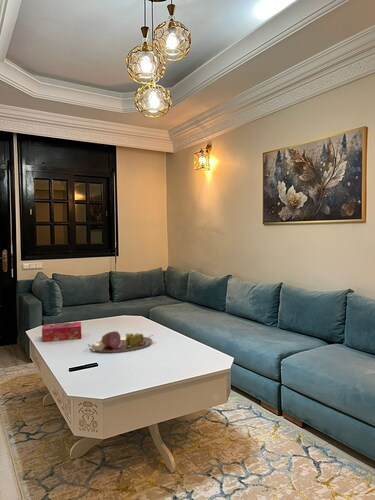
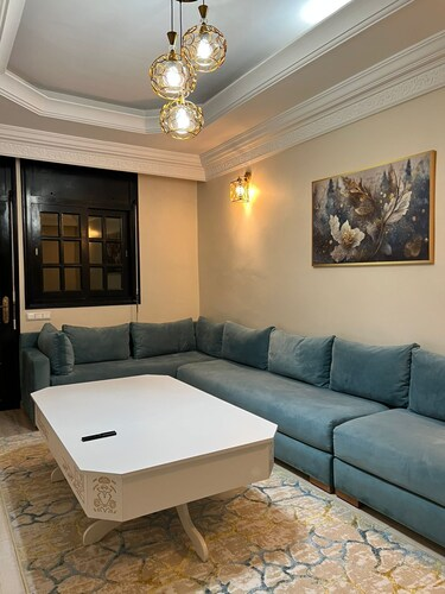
- tissue box (62, 331)
- serving tray (122, 337)
